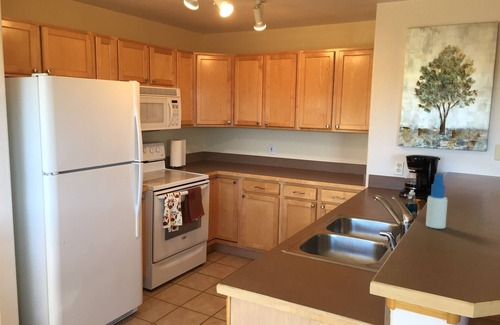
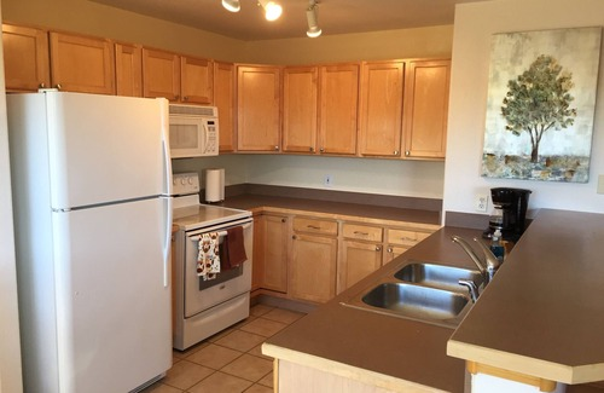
- spray bottle (437, 200)
